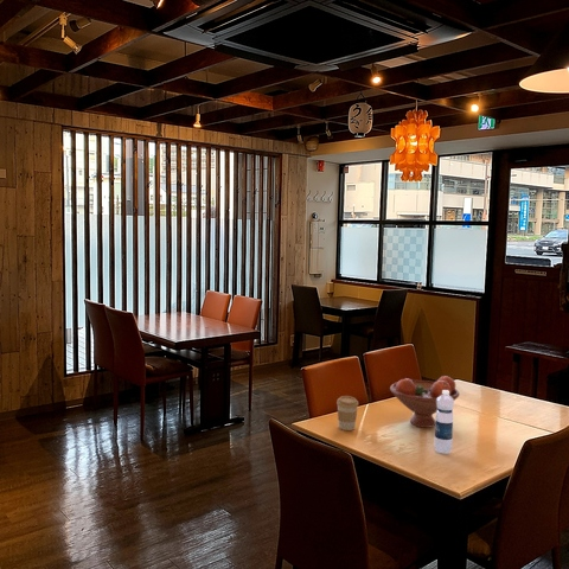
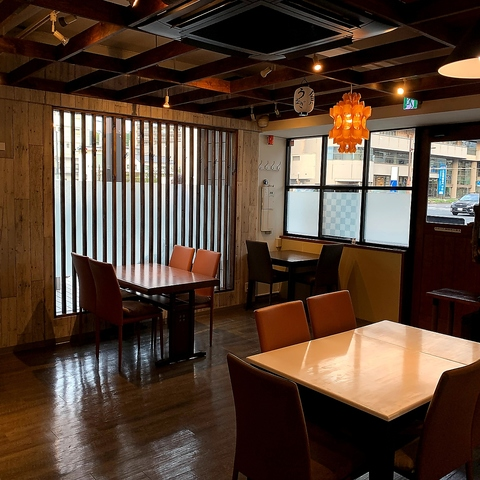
- coffee cup (346, 413)
- water bottle (443, 421)
- fruit bowl (423, 399)
